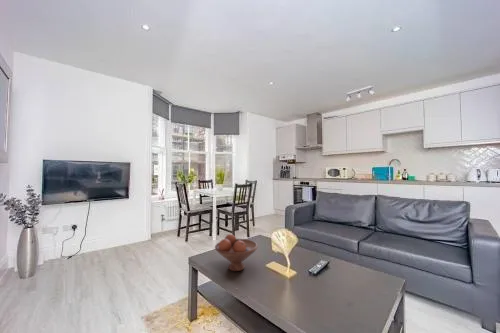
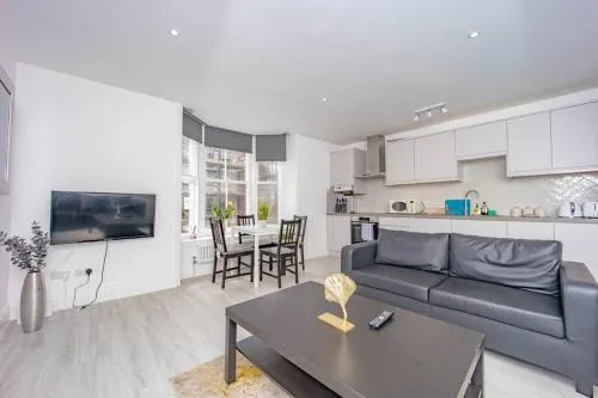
- fruit bowl (236, 252)
